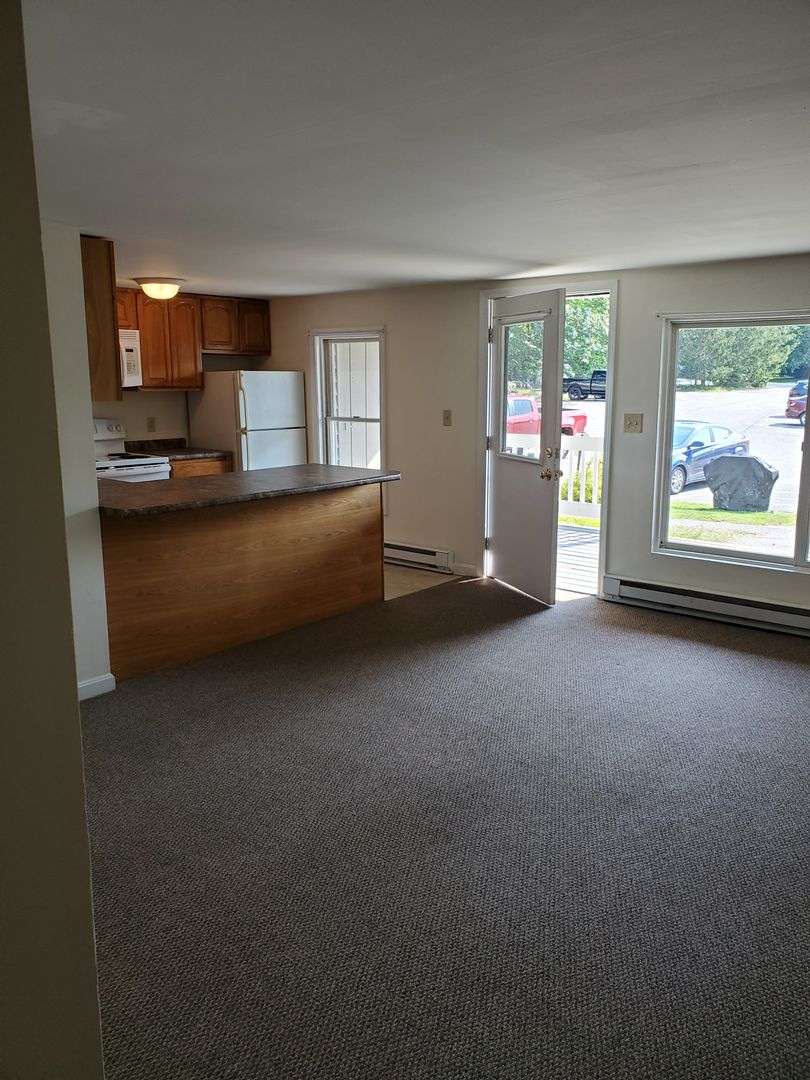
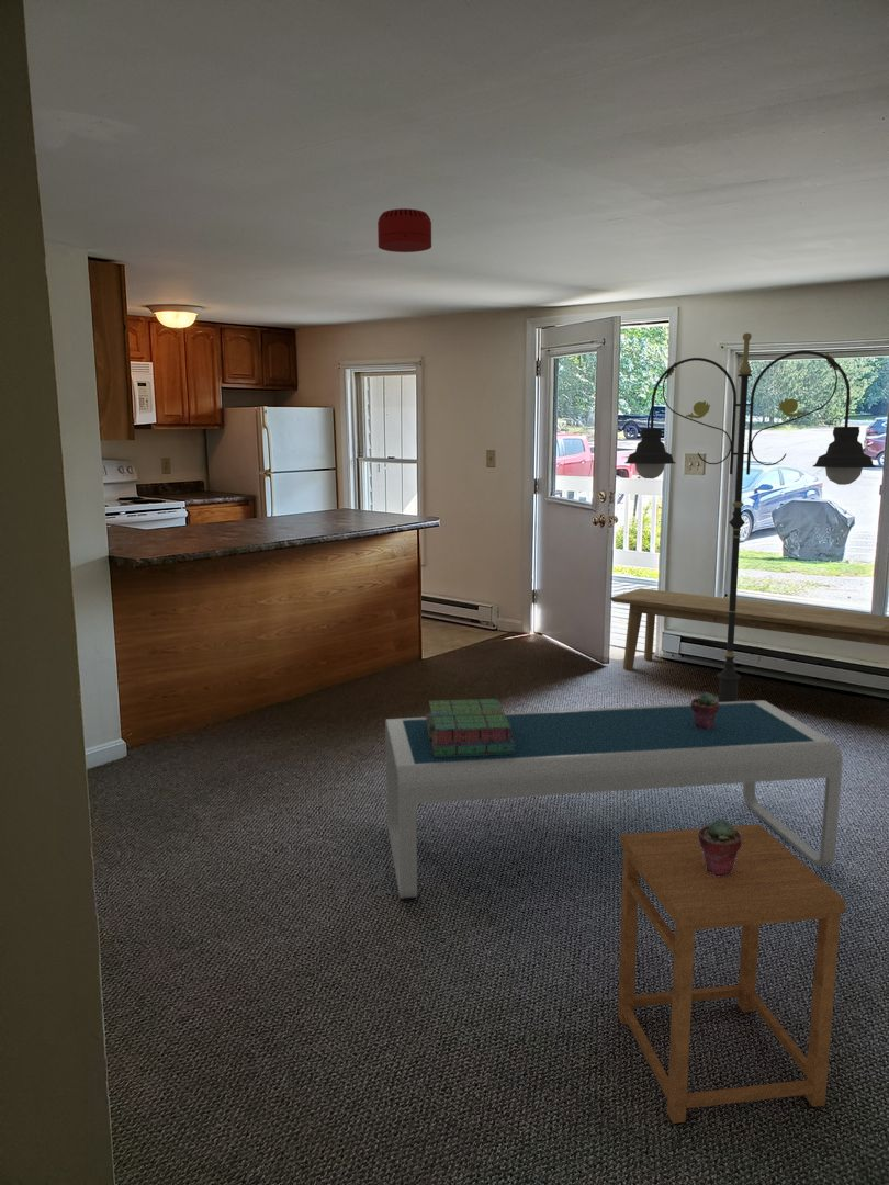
+ potted succulent (705, 708)
+ smoke detector (404, 229)
+ coffee table (598, 789)
+ stack of books (468, 725)
+ side table (740, 963)
+ bench (770, 630)
+ floor lamp (735, 539)
+ potted succulent (720, 843)
